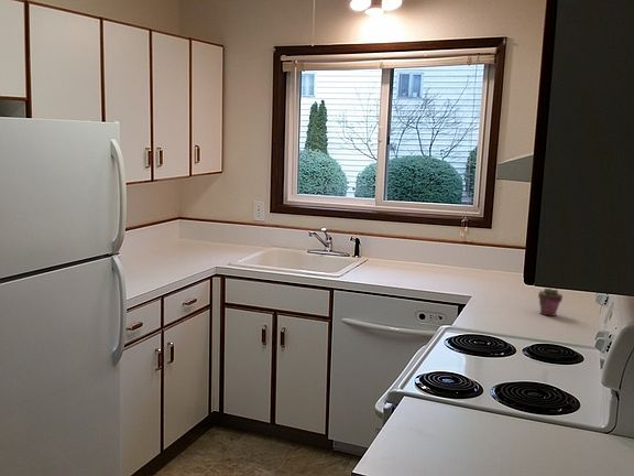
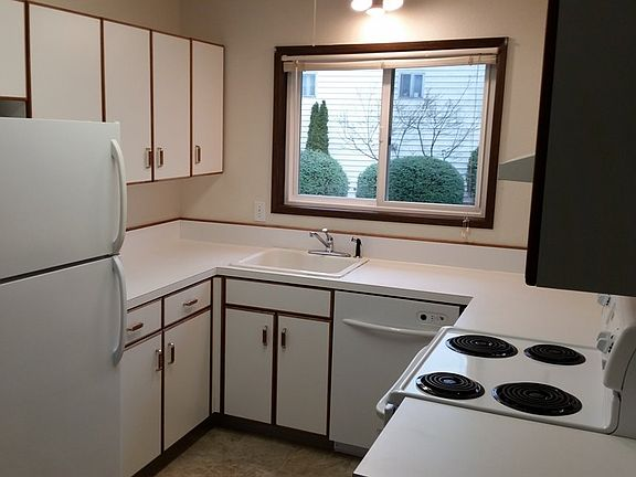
- potted succulent (549, 299)
